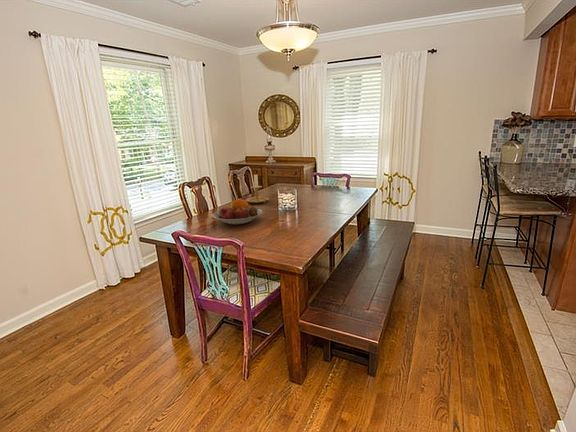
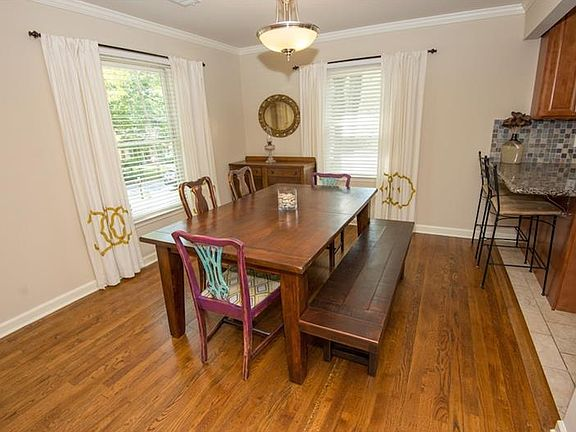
- fruit bowl (237, 210)
- candle holder (256, 188)
